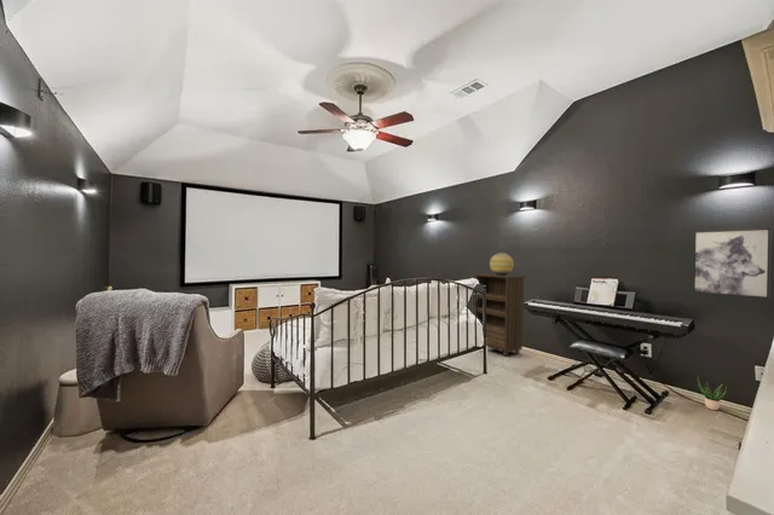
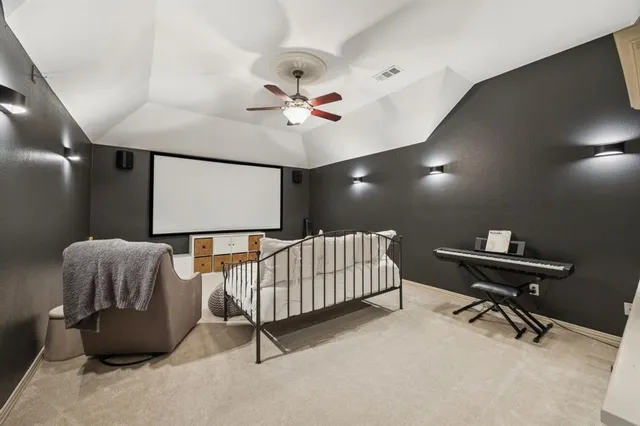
- wall art (729, 262)
- decorative globe (501, 264)
- potted plant (711, 393)
- bookshelf (497, 312)
